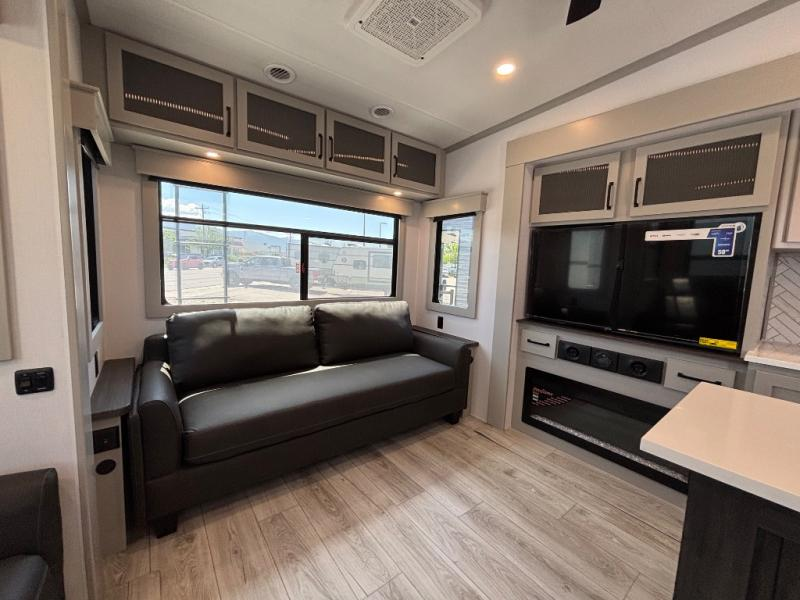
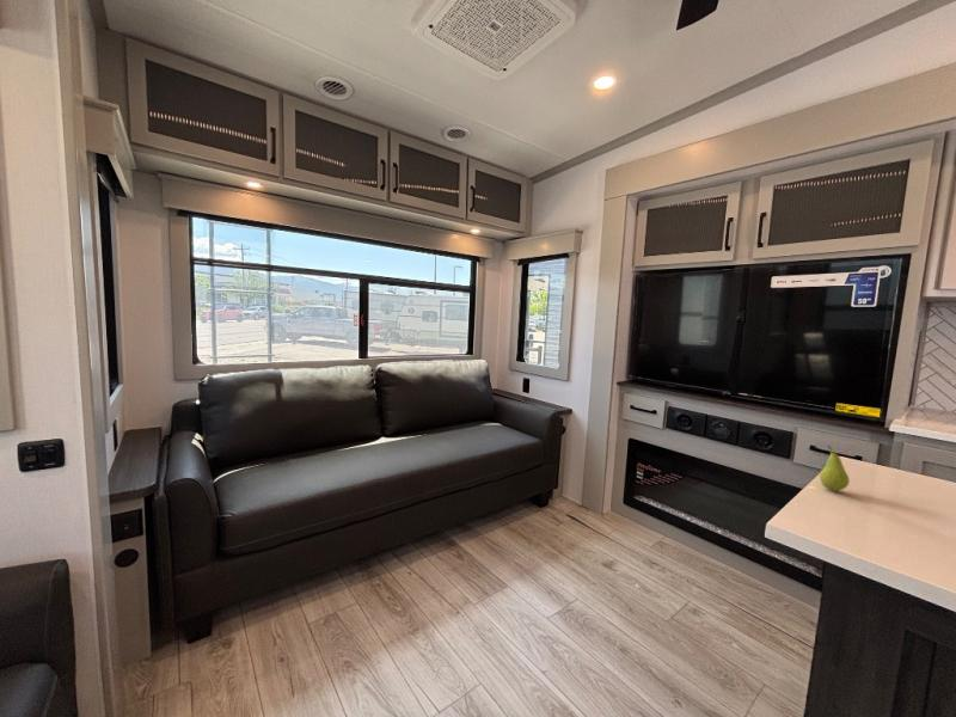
+ fruit (834, 468)
